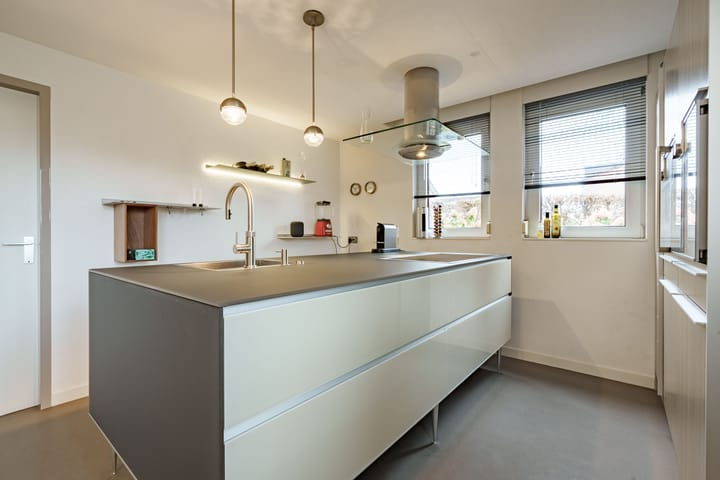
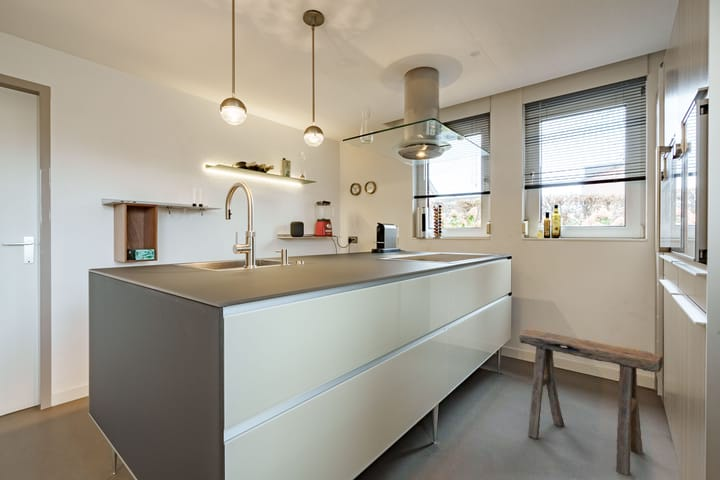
+ stool (558, 399)
